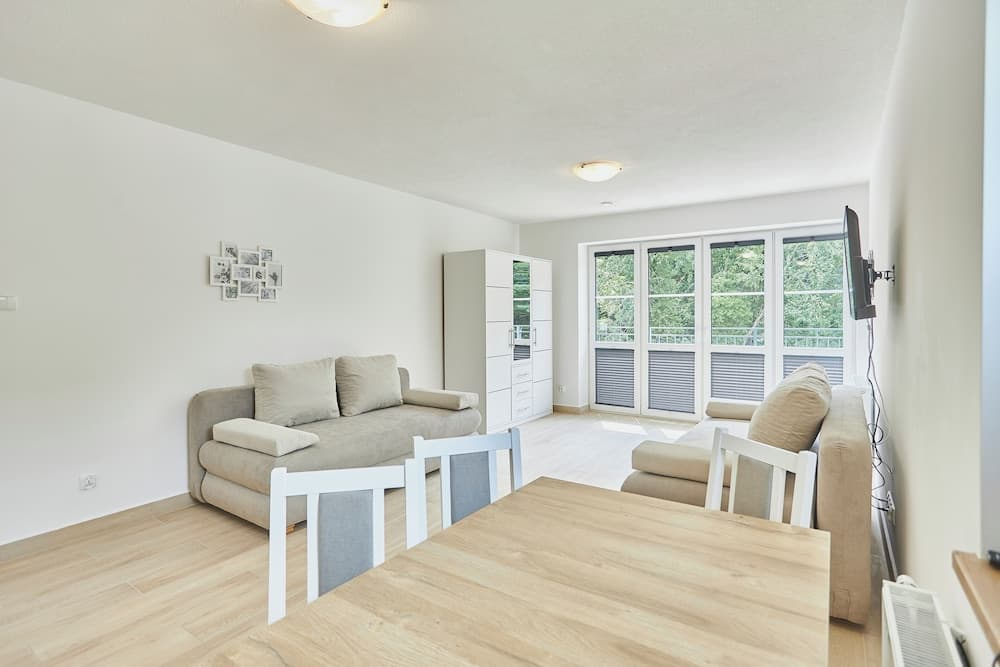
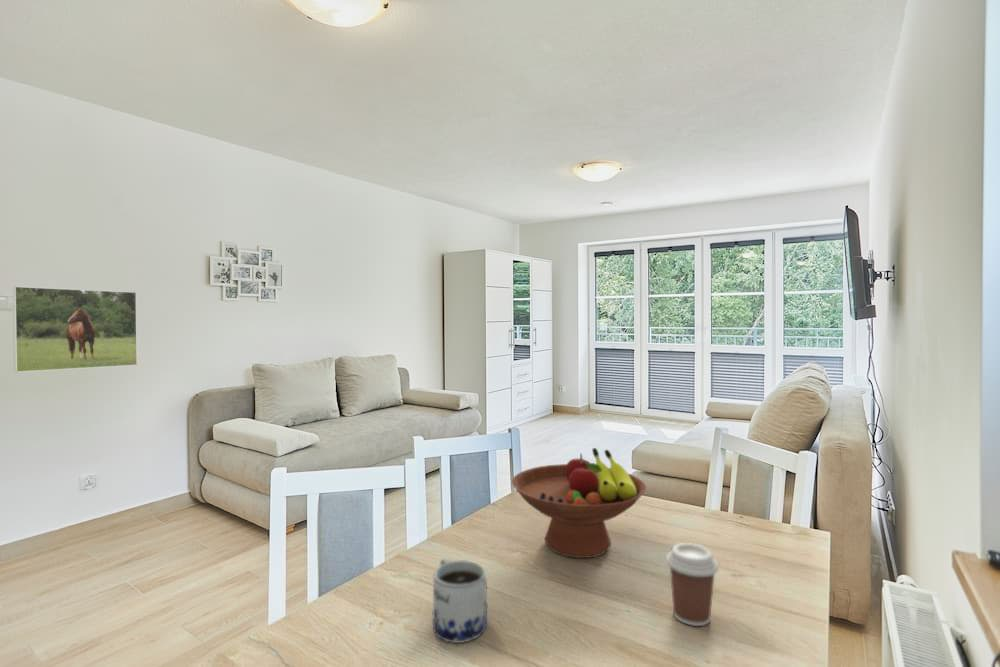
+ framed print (79, 329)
+ coffee cup (691, 583)
+ fruit bowl (577, 501)
+ mug (456, 595)
